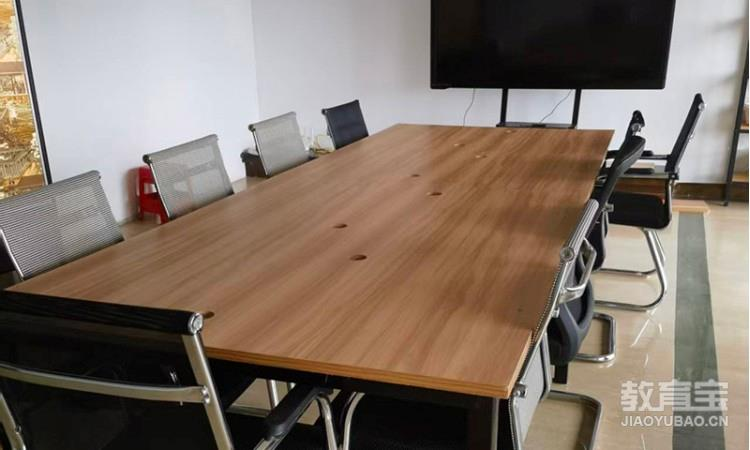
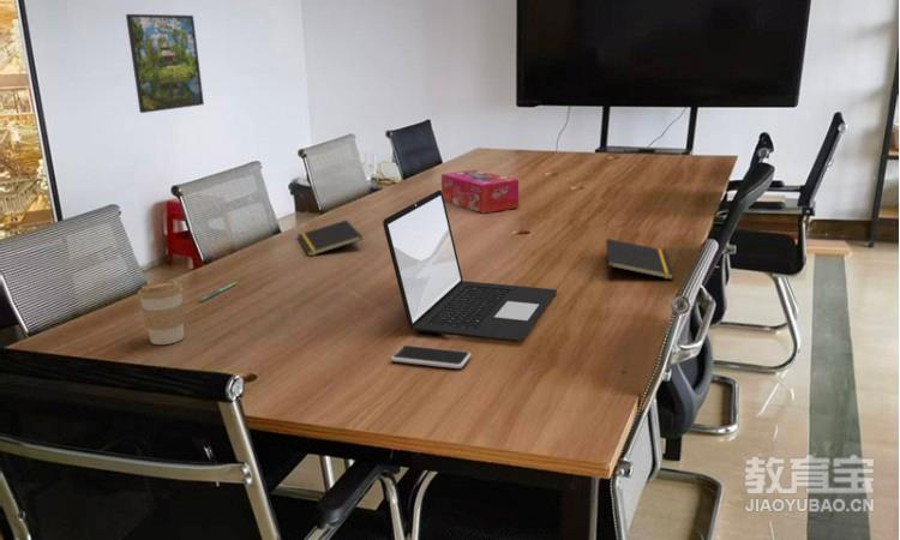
+ notepad (328, 236)
+ laptop (458, 264)
+ pen (218, 290)
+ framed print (167, 62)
+ tissue box (479, 190)
+ smartphone (431, 356)
+ coffee cup (163, 311)
+ notepad (637, 258)
